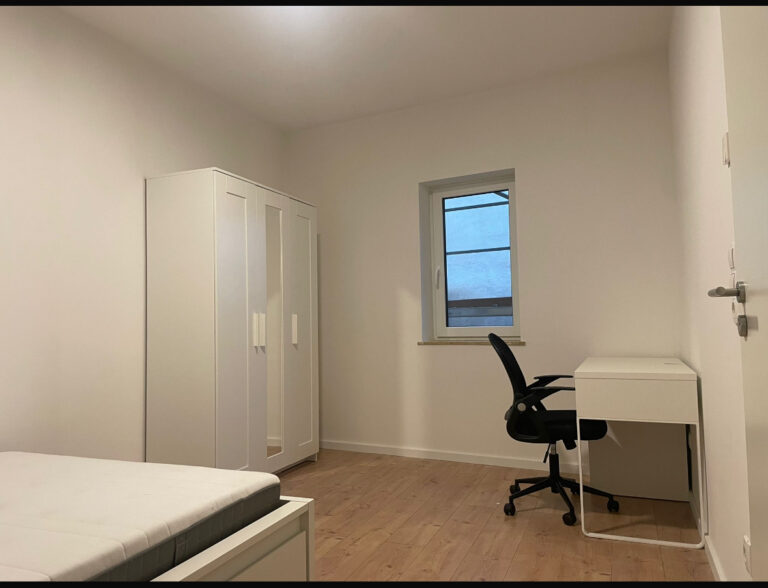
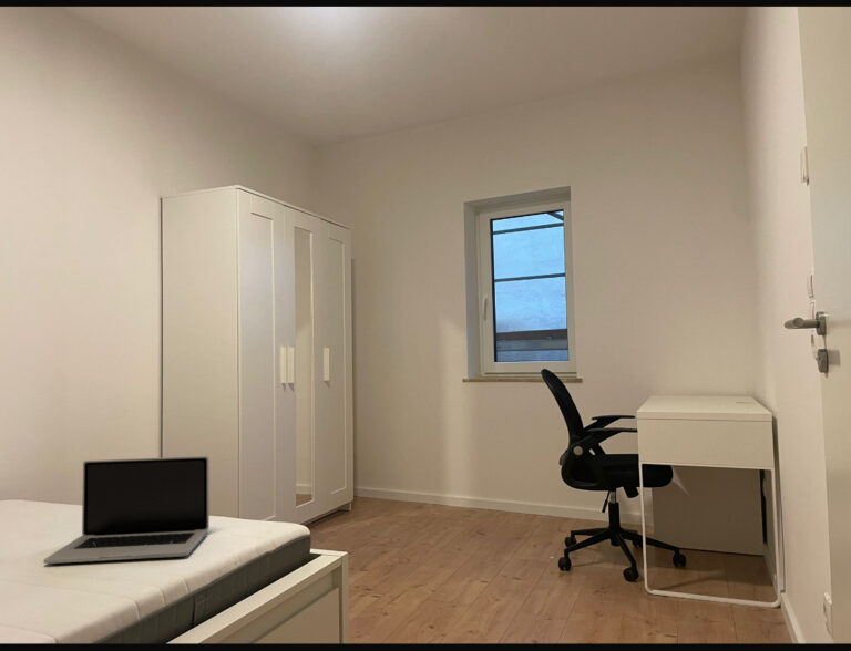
+ laptop (132, 506)
